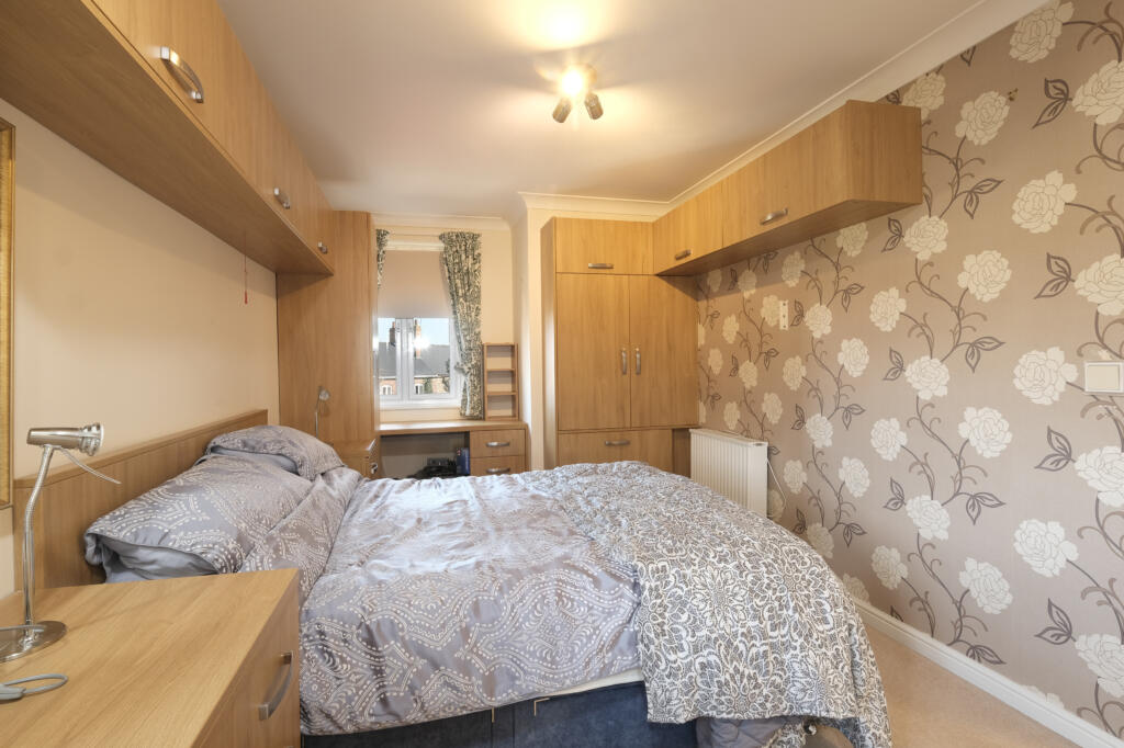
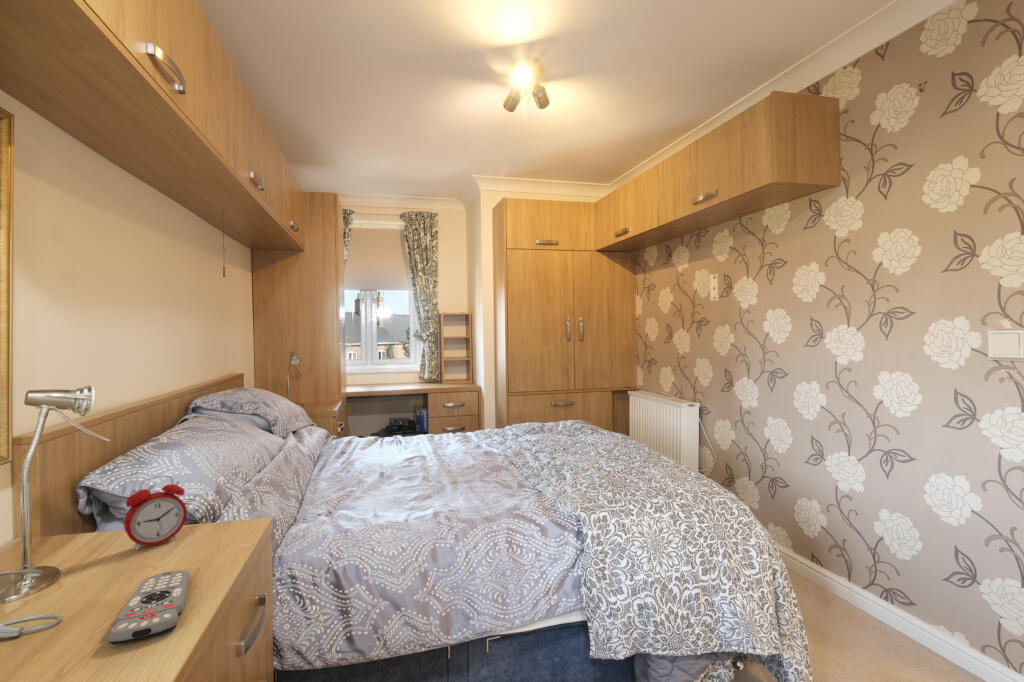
+ remote control (156, 602)
+ alarm clock (156, 509)
